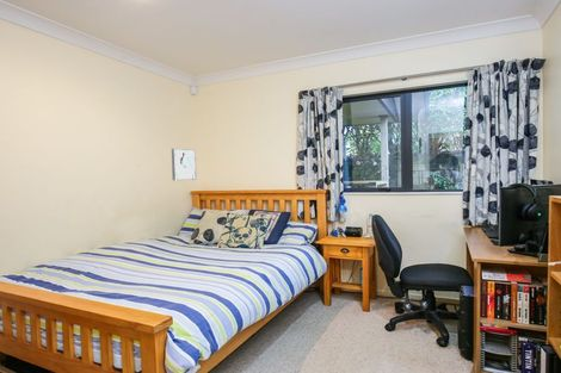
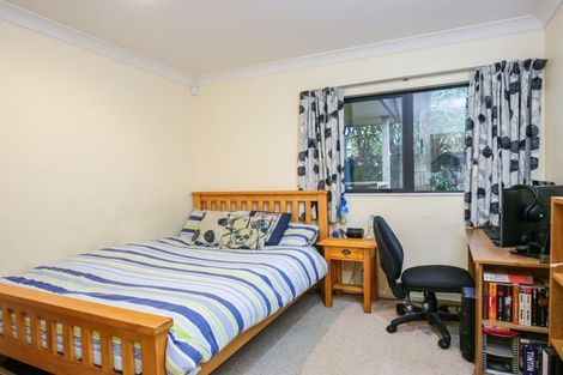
- wall art (184, 164)
